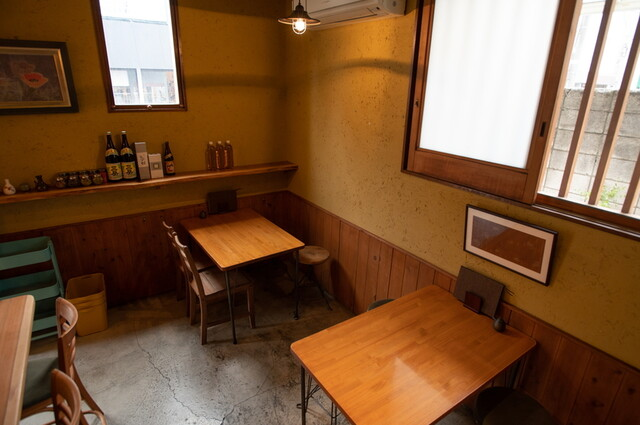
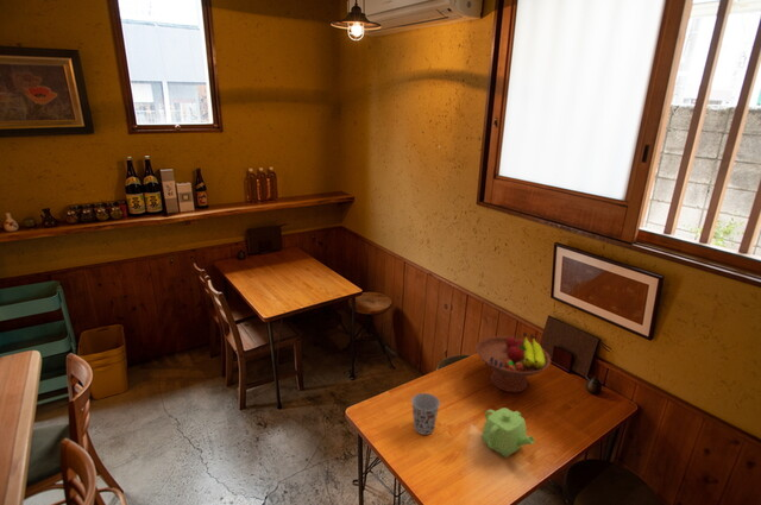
+ fruit bowl (510, 361)
+ cup (424, 415)
+ coffeepot (508, 431)
